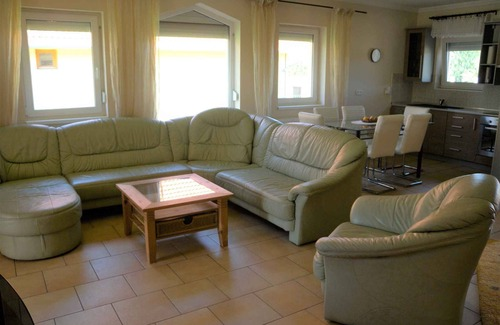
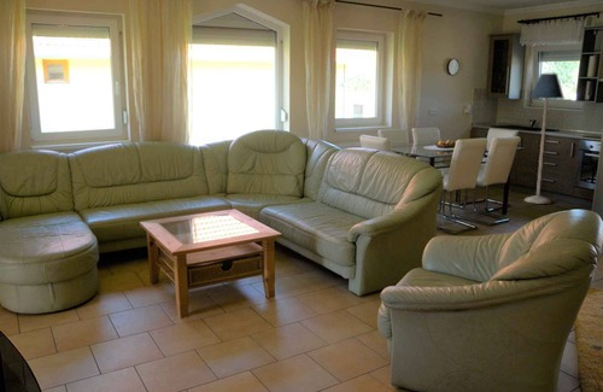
+ floor lamp (543, 139)
